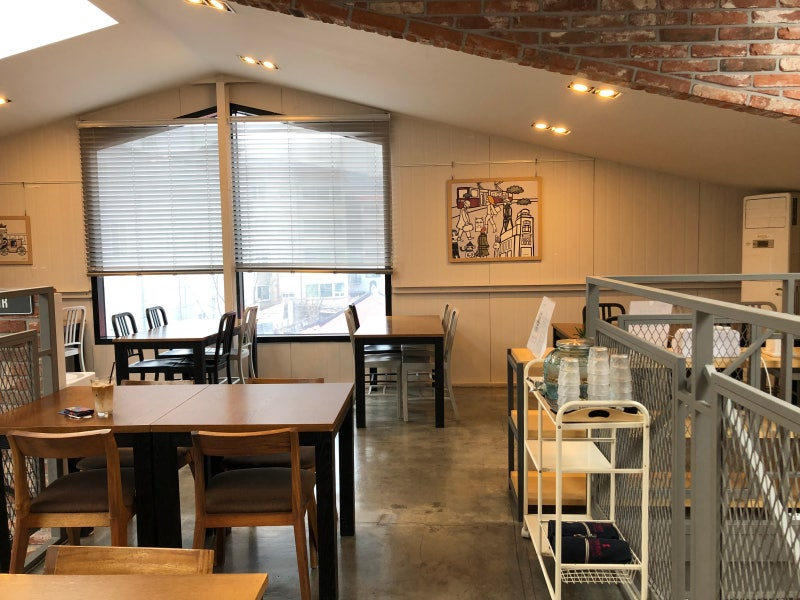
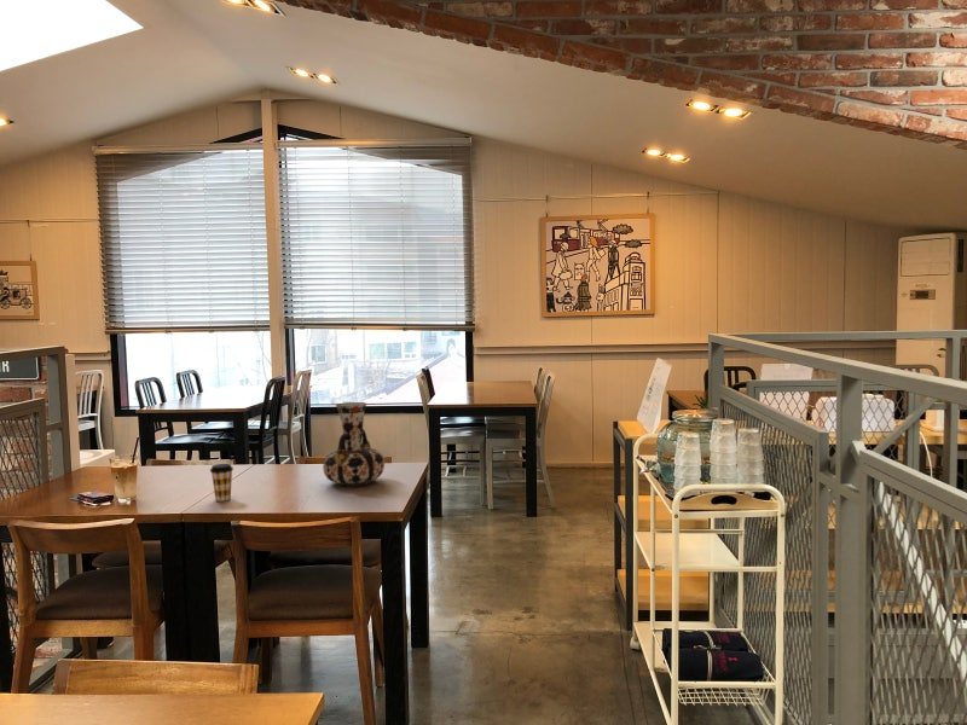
+ vase (353, 442)
+ coffee cup (221, 482)
